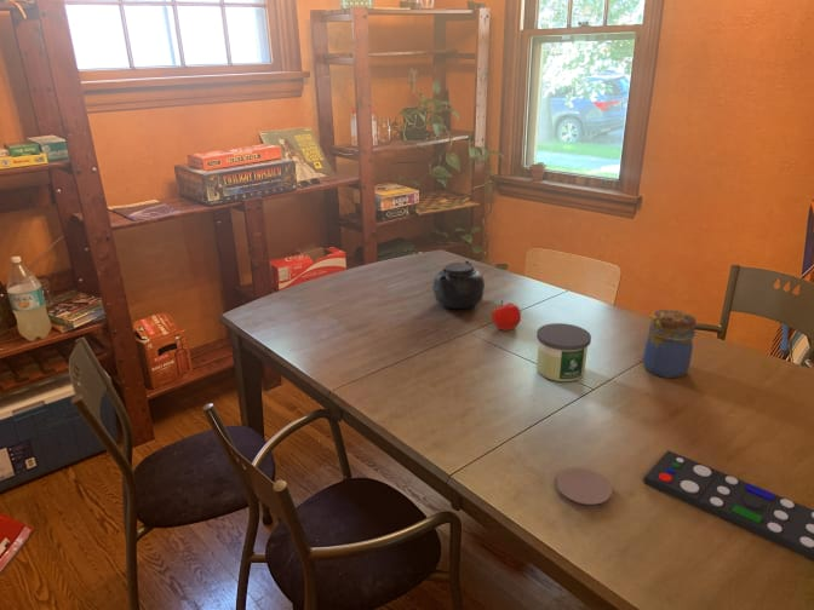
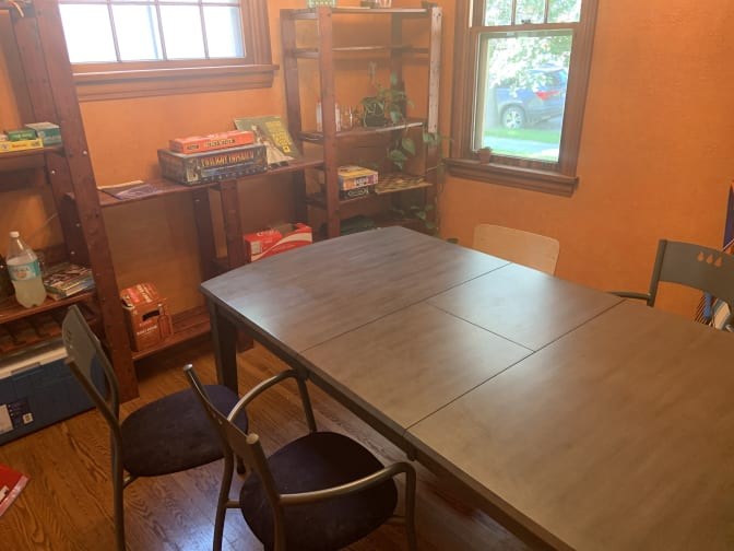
- fruit (506, 316)
- teapot (455, 287)
- candle (561, 352)
- coaster (583, 488)
- remote control (740, 501)
- jar (667, 341)
